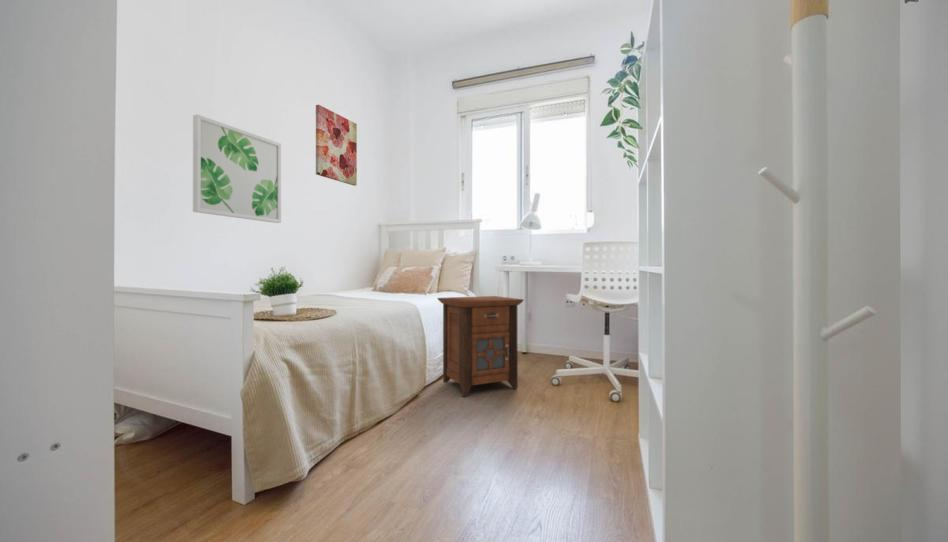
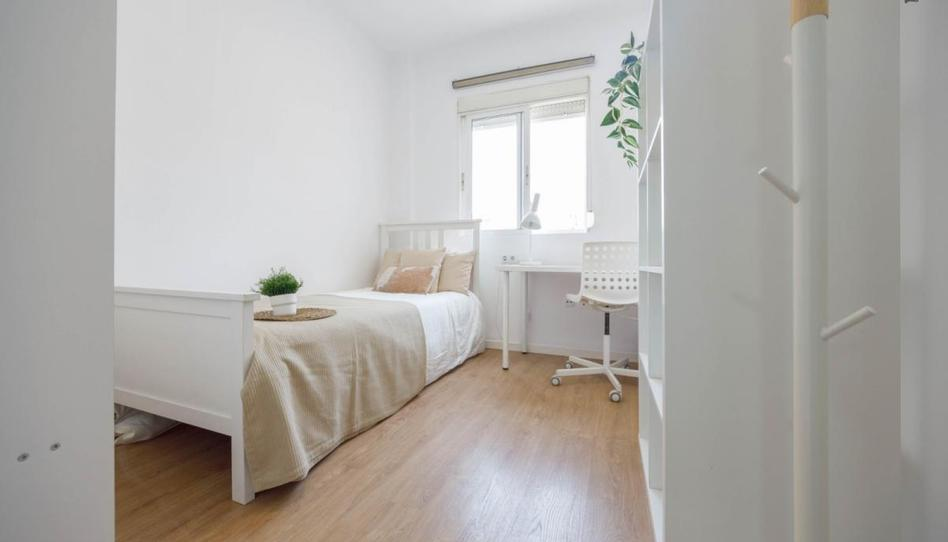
- wall art (241, 174)
- wall art (337, 147)
- nightstand (479, 341)
